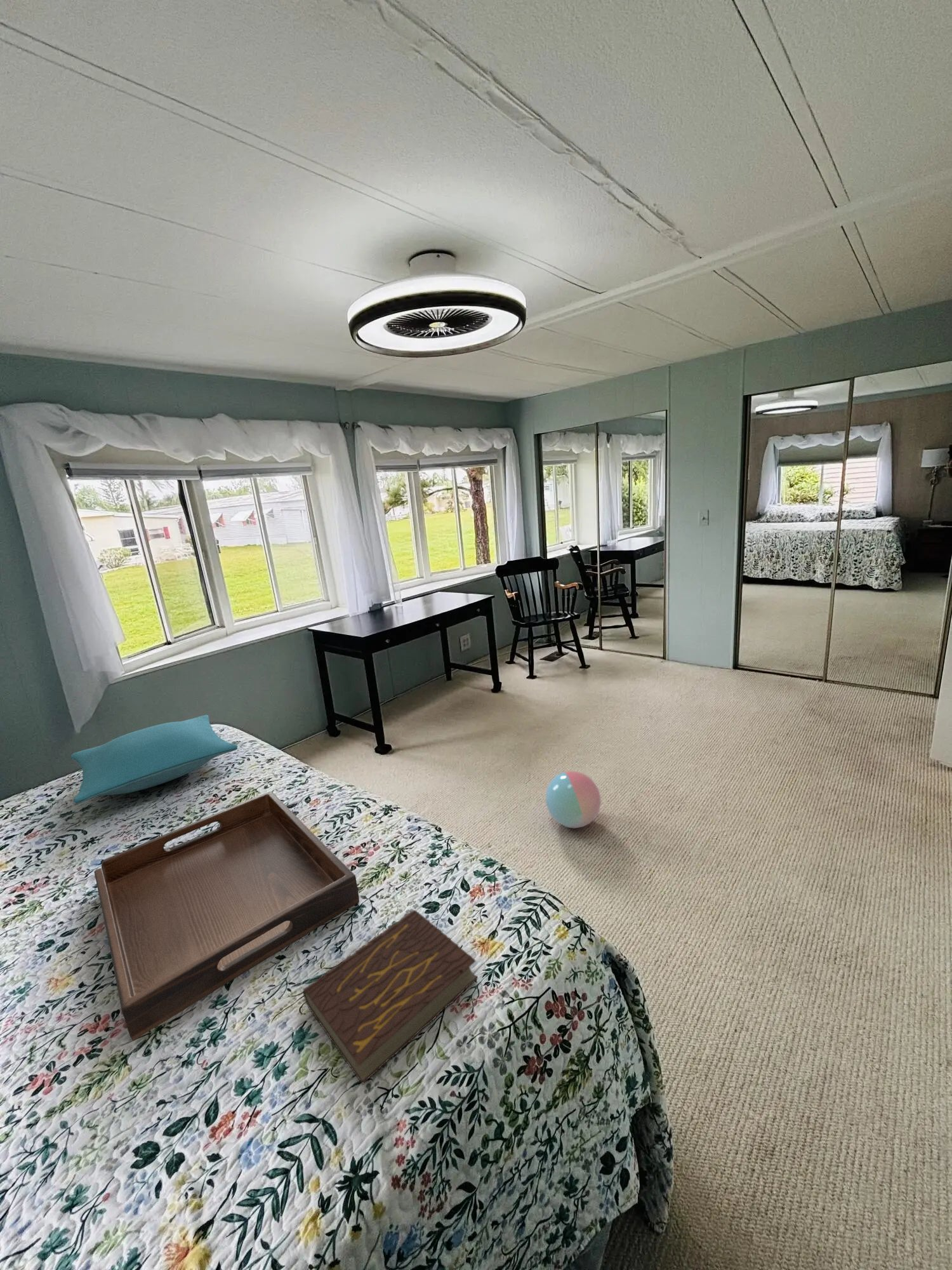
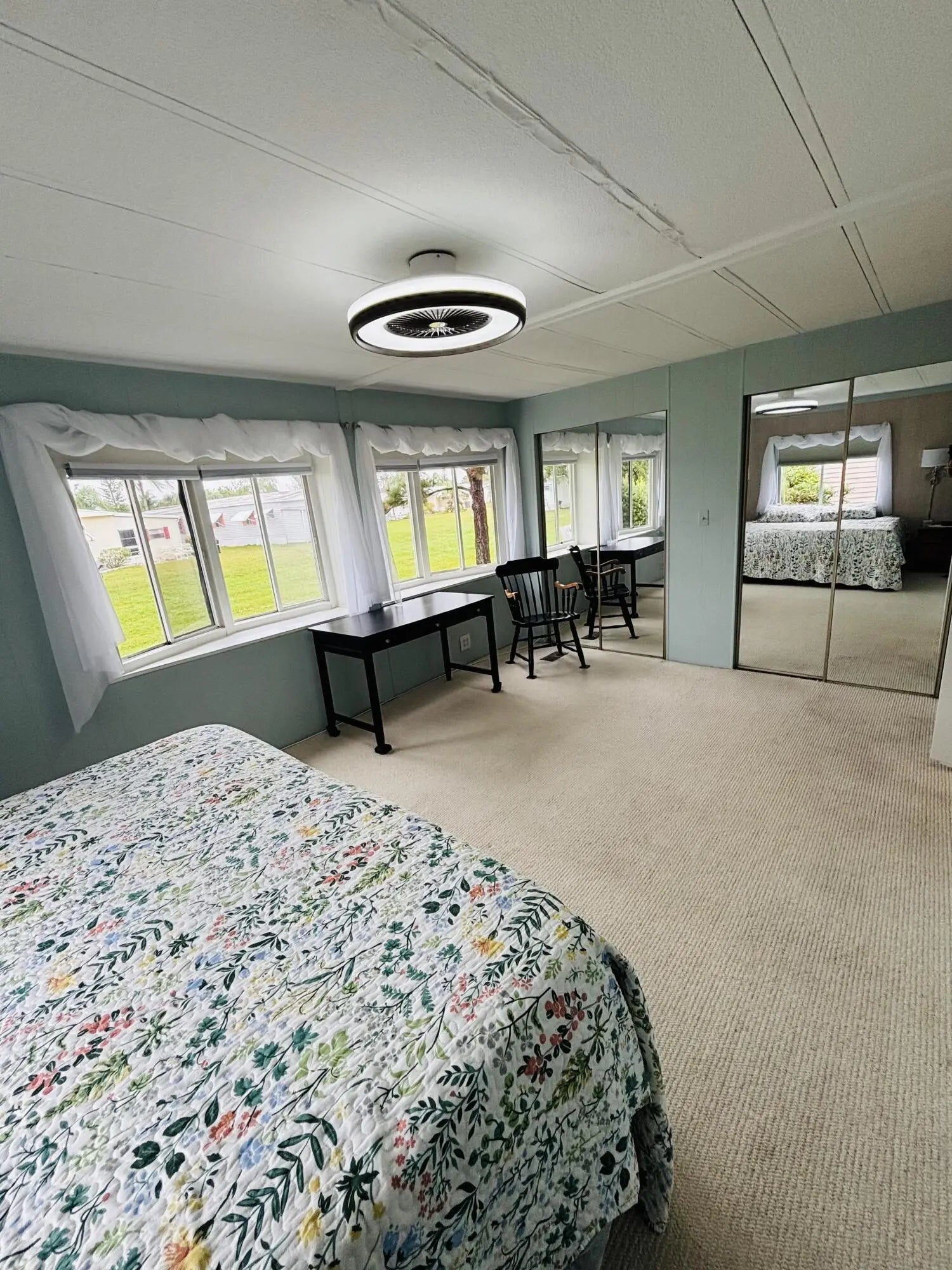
- serving tray (220, 882)
- ball (572, 799)
- pillow (153, 754)
- book (390, 982)
